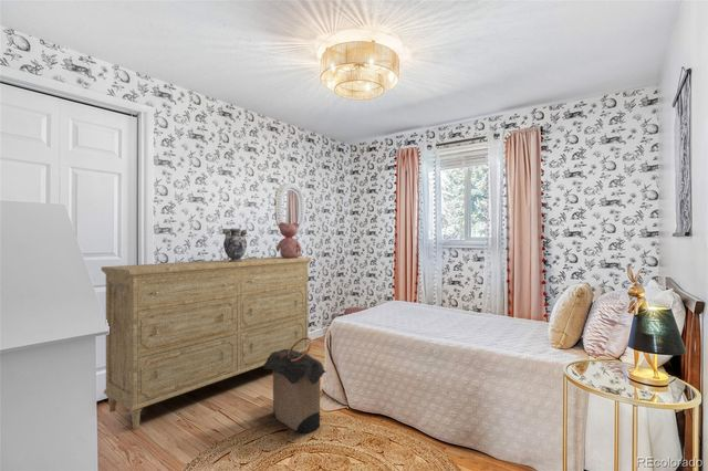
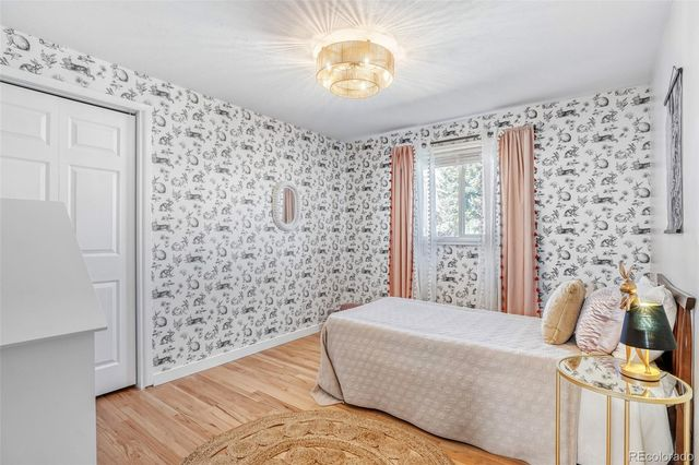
- dresser (223, 322)
- teddy bear (289, 240)
- decorative vase (235, 244)
- laundry hamper (293, 378)
